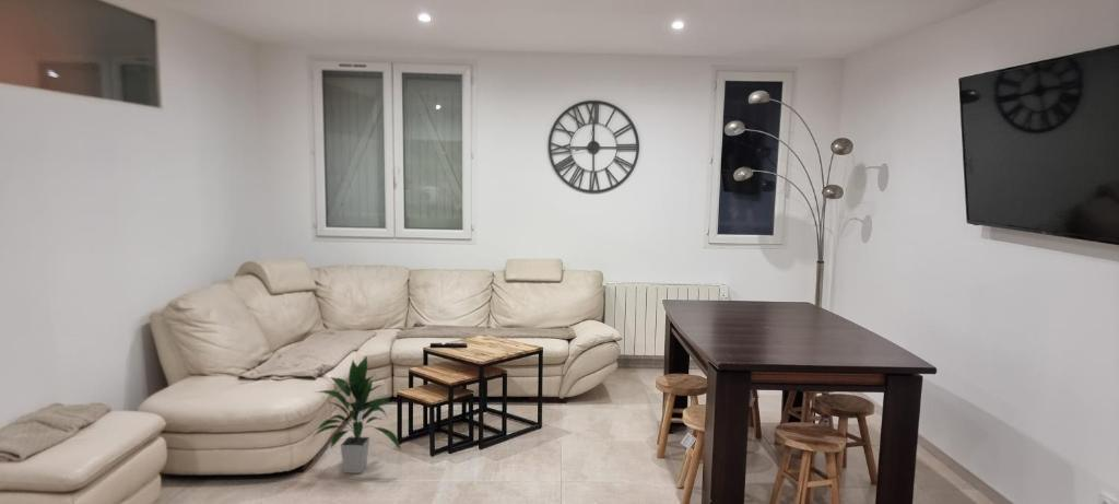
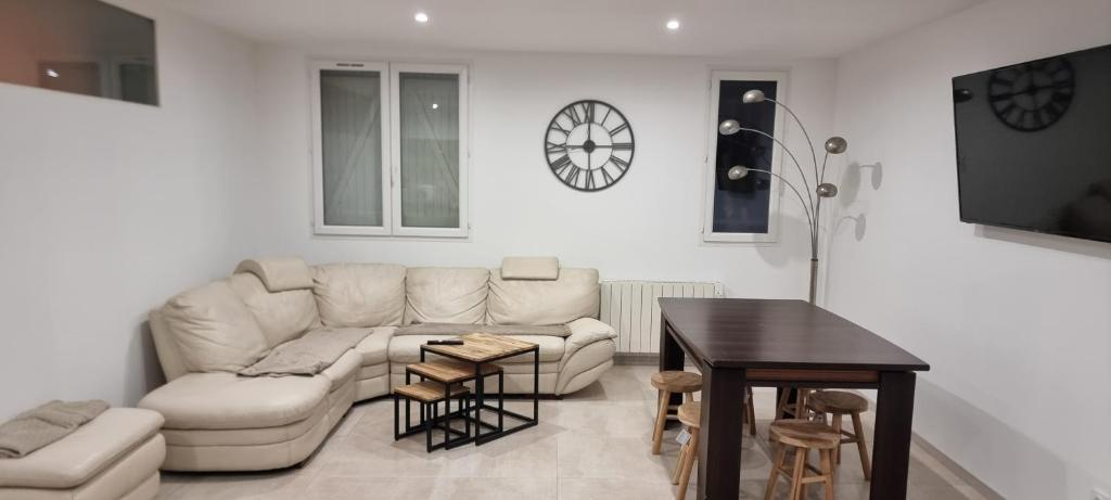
- indoor plant (357, 417)
